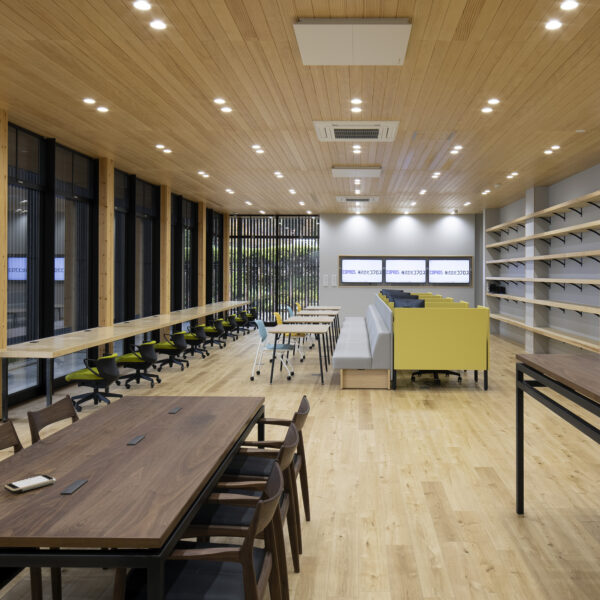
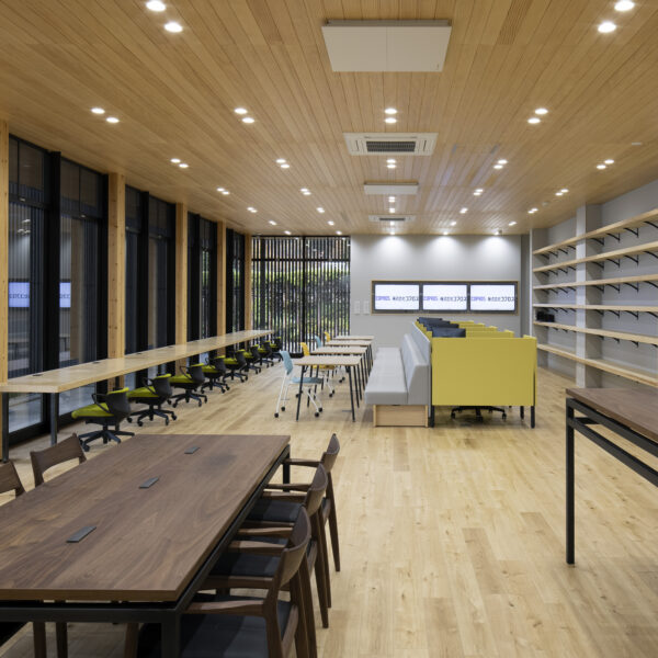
- smartphone (30, 483)
